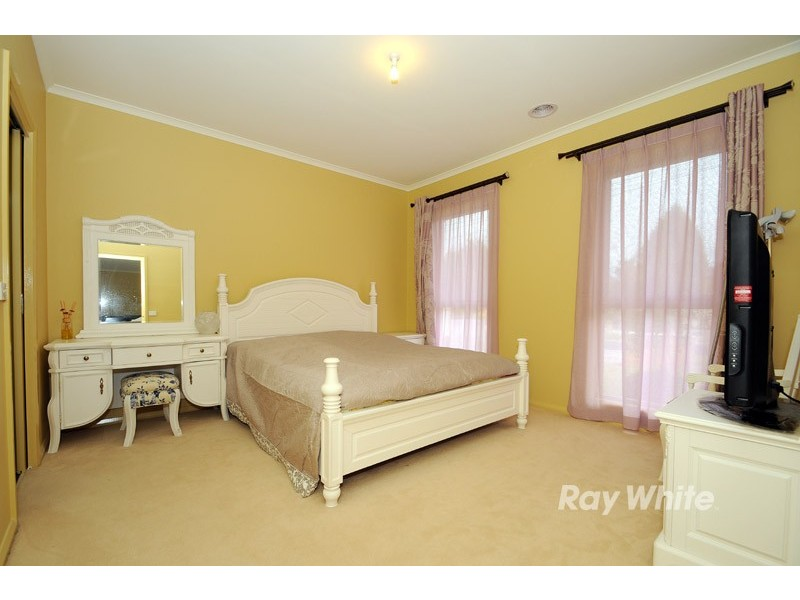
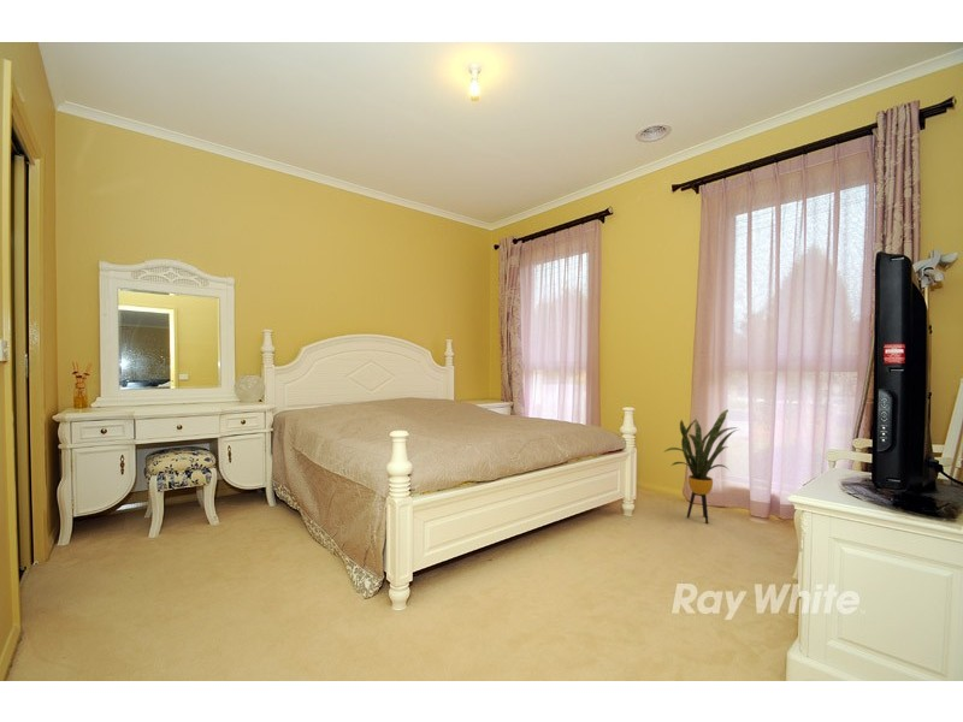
+ house plant (708, 466)
